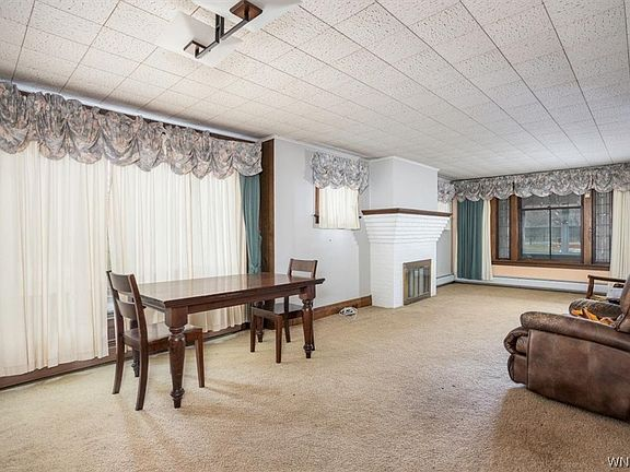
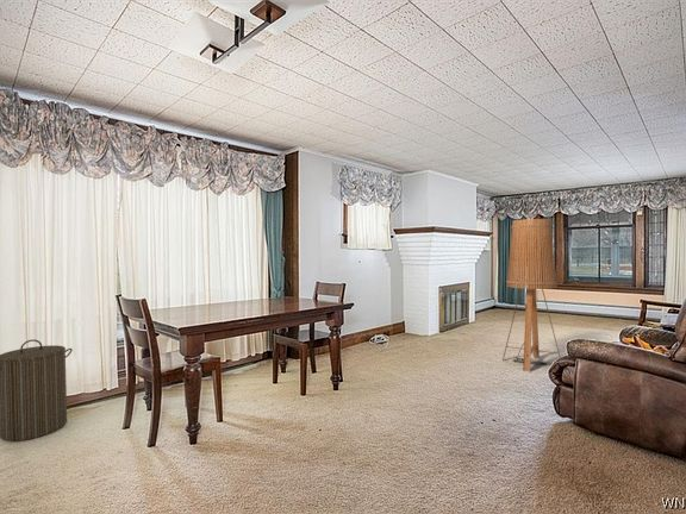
+ laundry hamper (33, 383)
+ floor lamp (531, 292)
